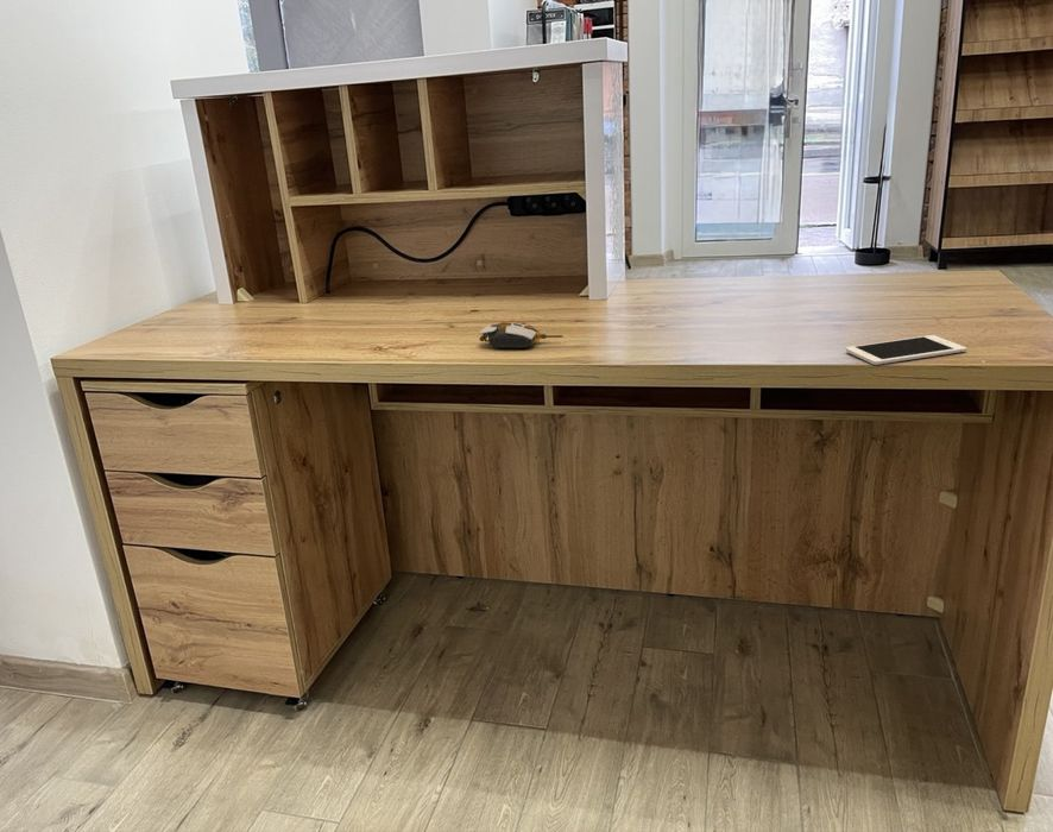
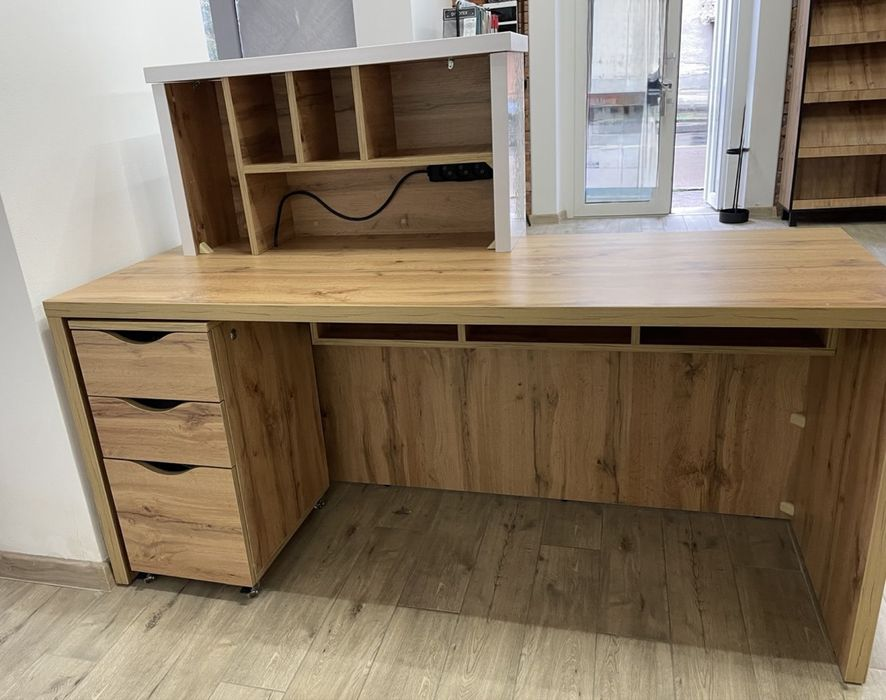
- computer mouse (519, 332)
- cell phone (904, 349)
